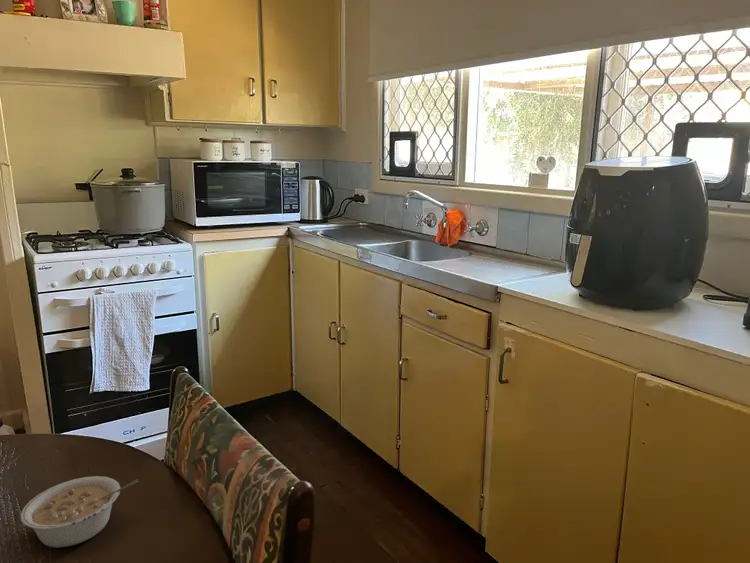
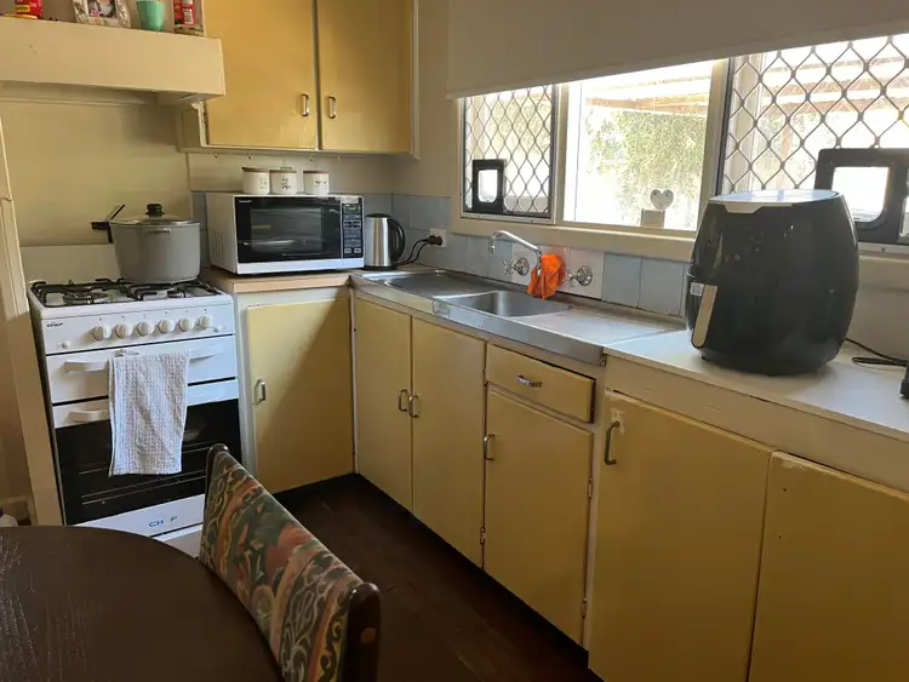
- legume (77, 509)
